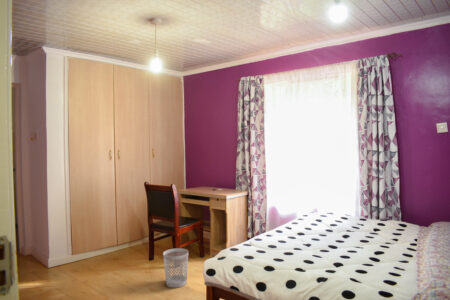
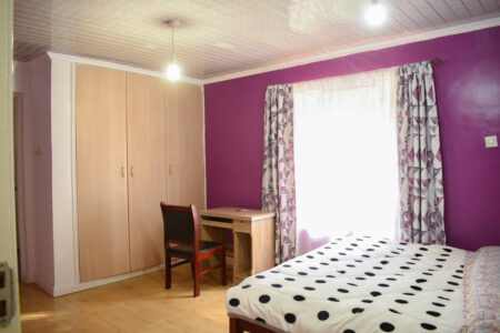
- wastebasket (176, 267)
